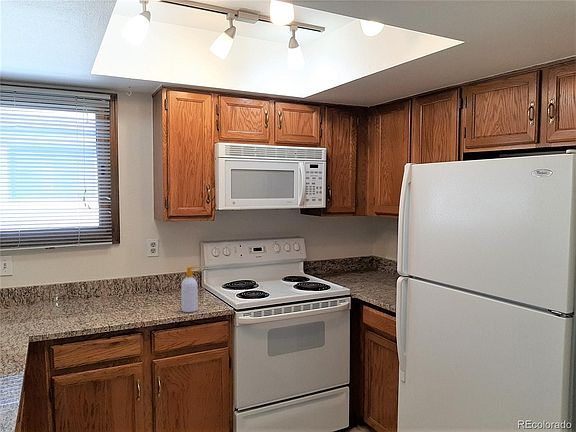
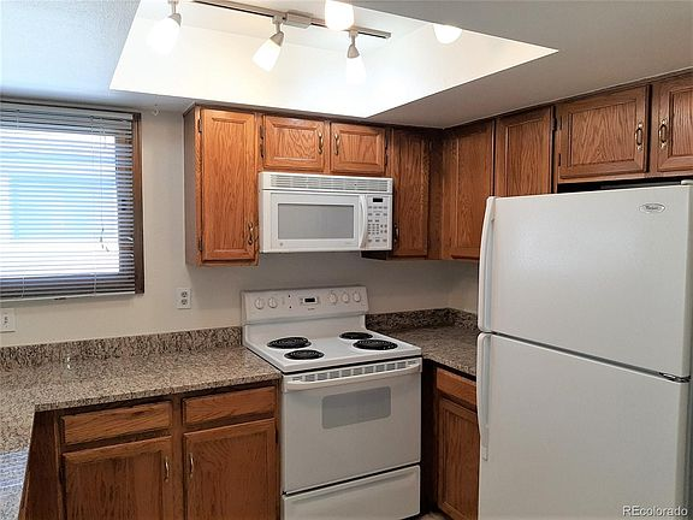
- soap bottle (190, 288)
